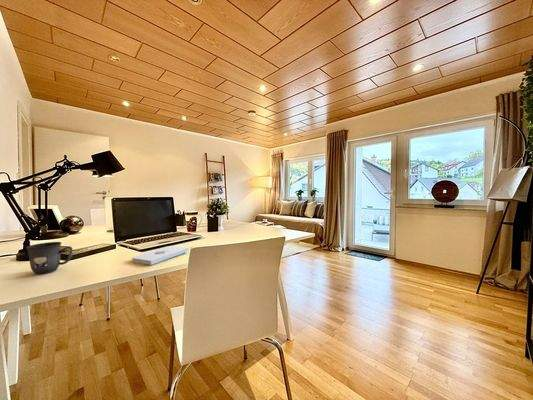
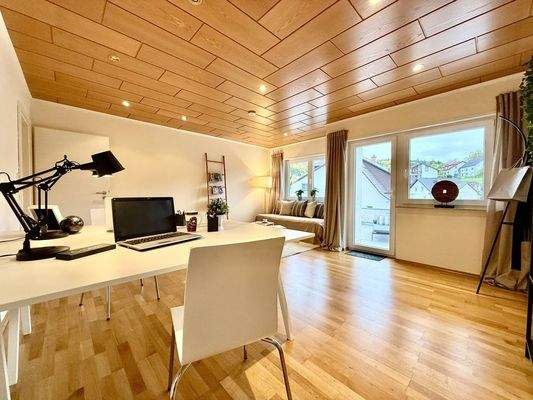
- mug (51, 257)
- notepad (161, 254)
